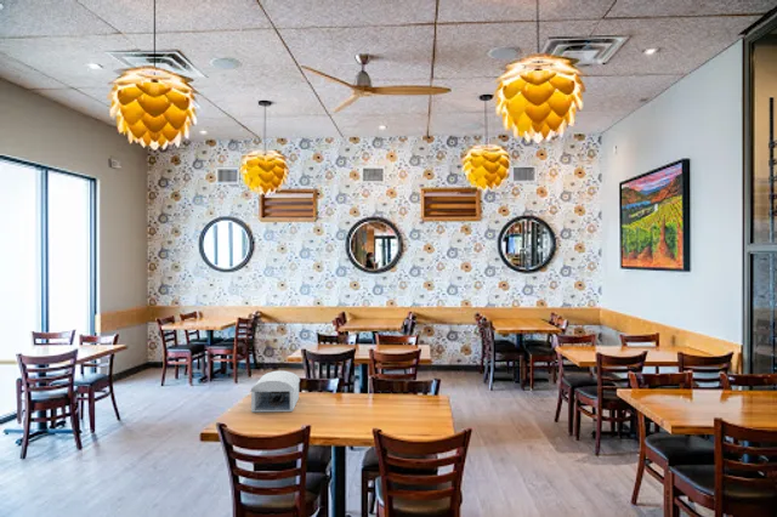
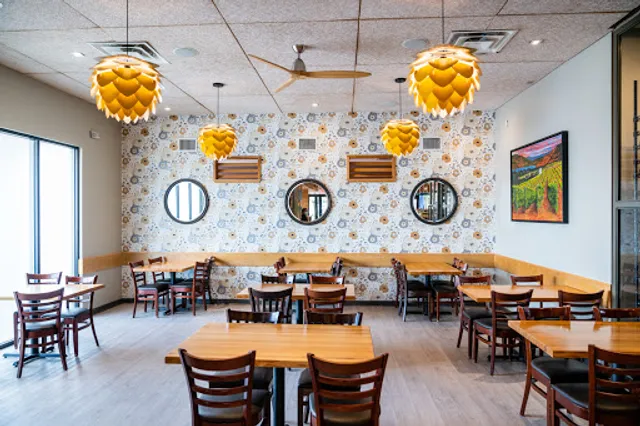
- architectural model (276, 390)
